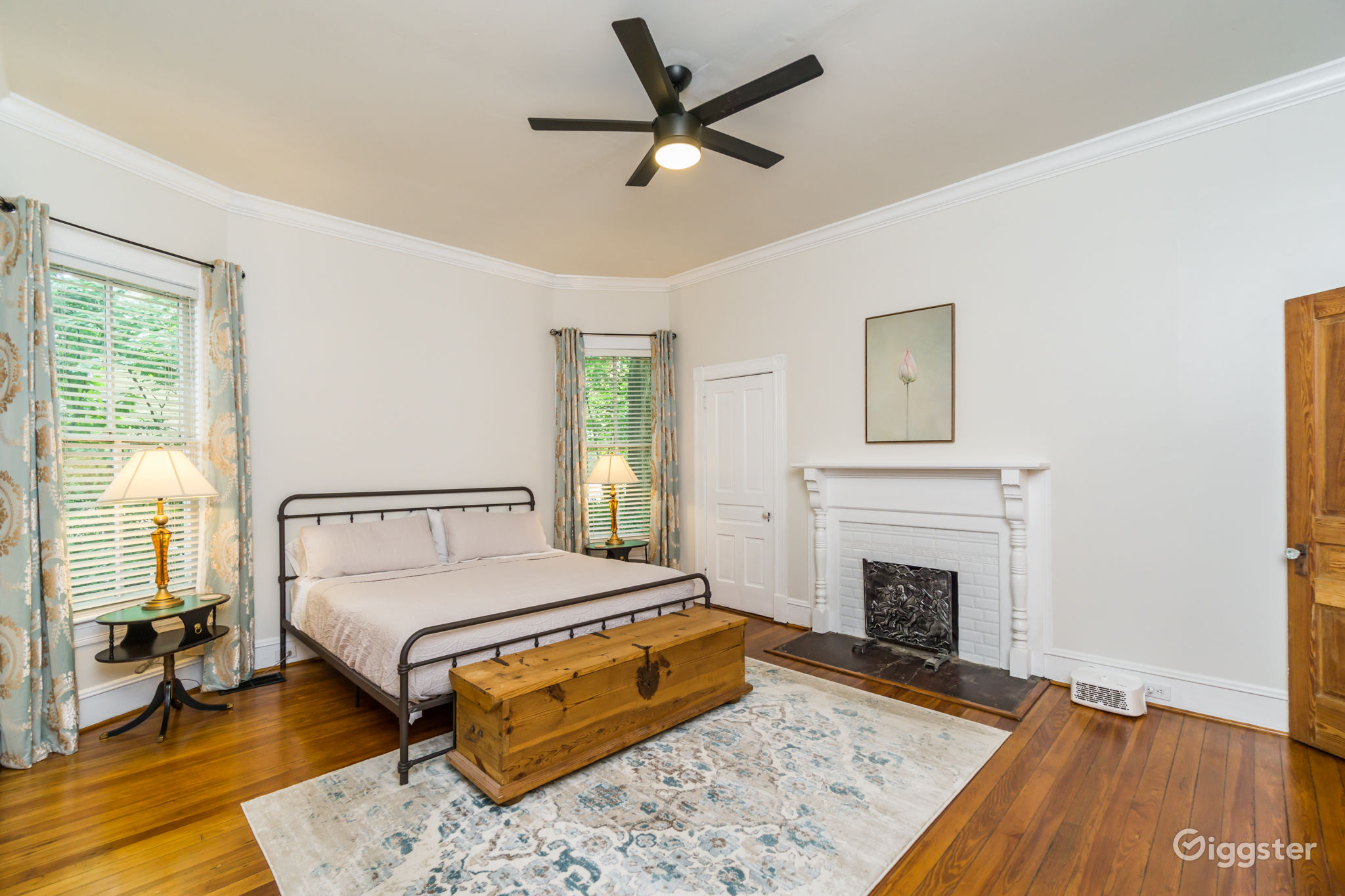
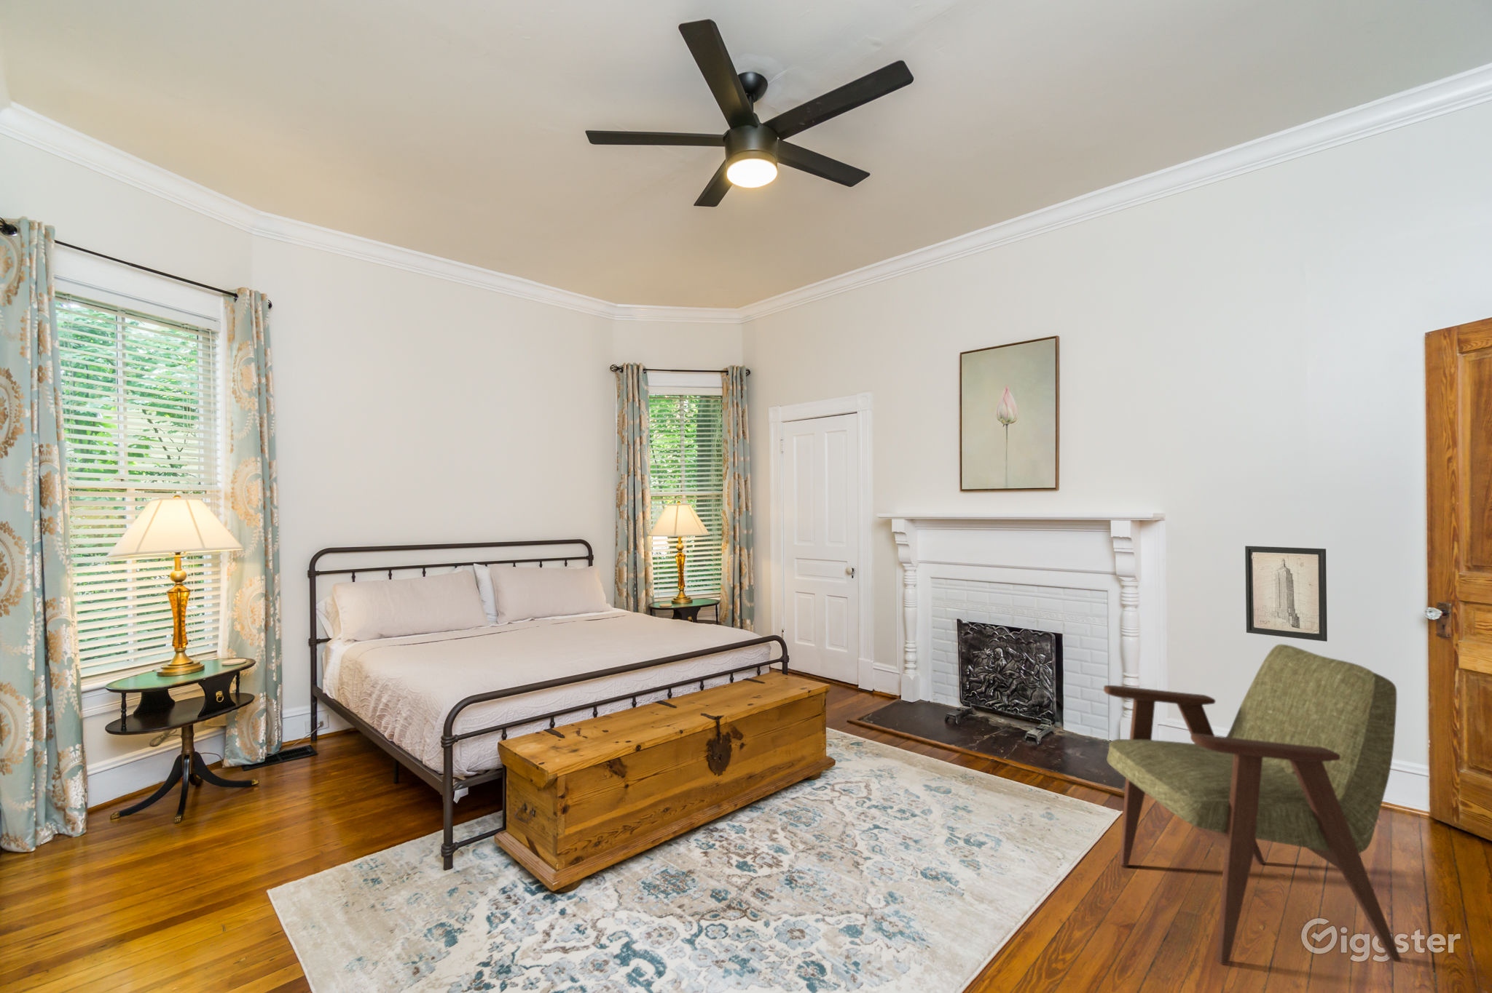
+ wall art (1285, 592)
+ armchair (1240, 780)
